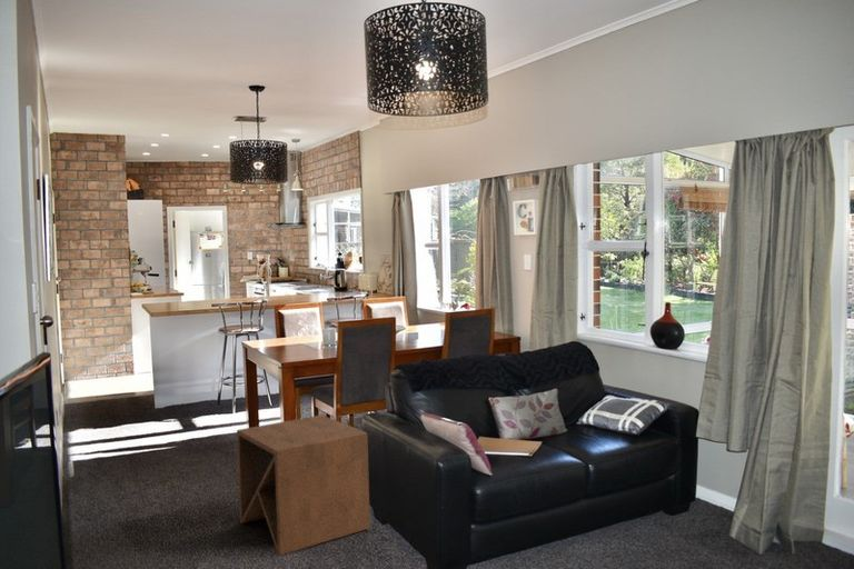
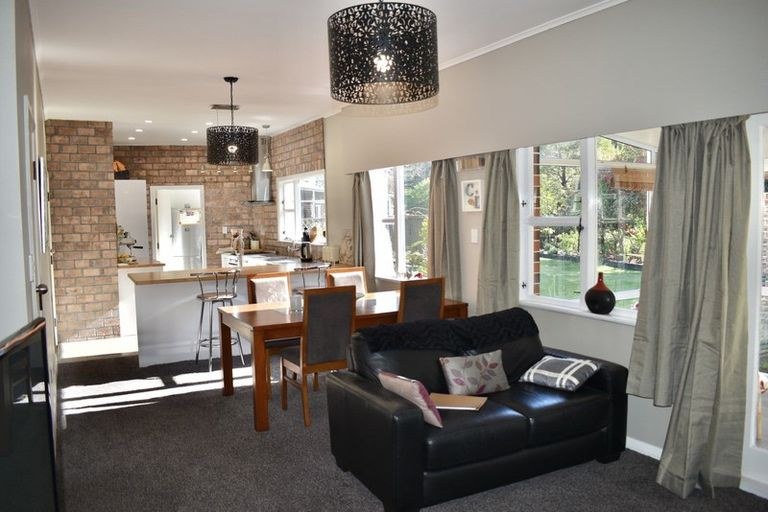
- side table (302, 478)
